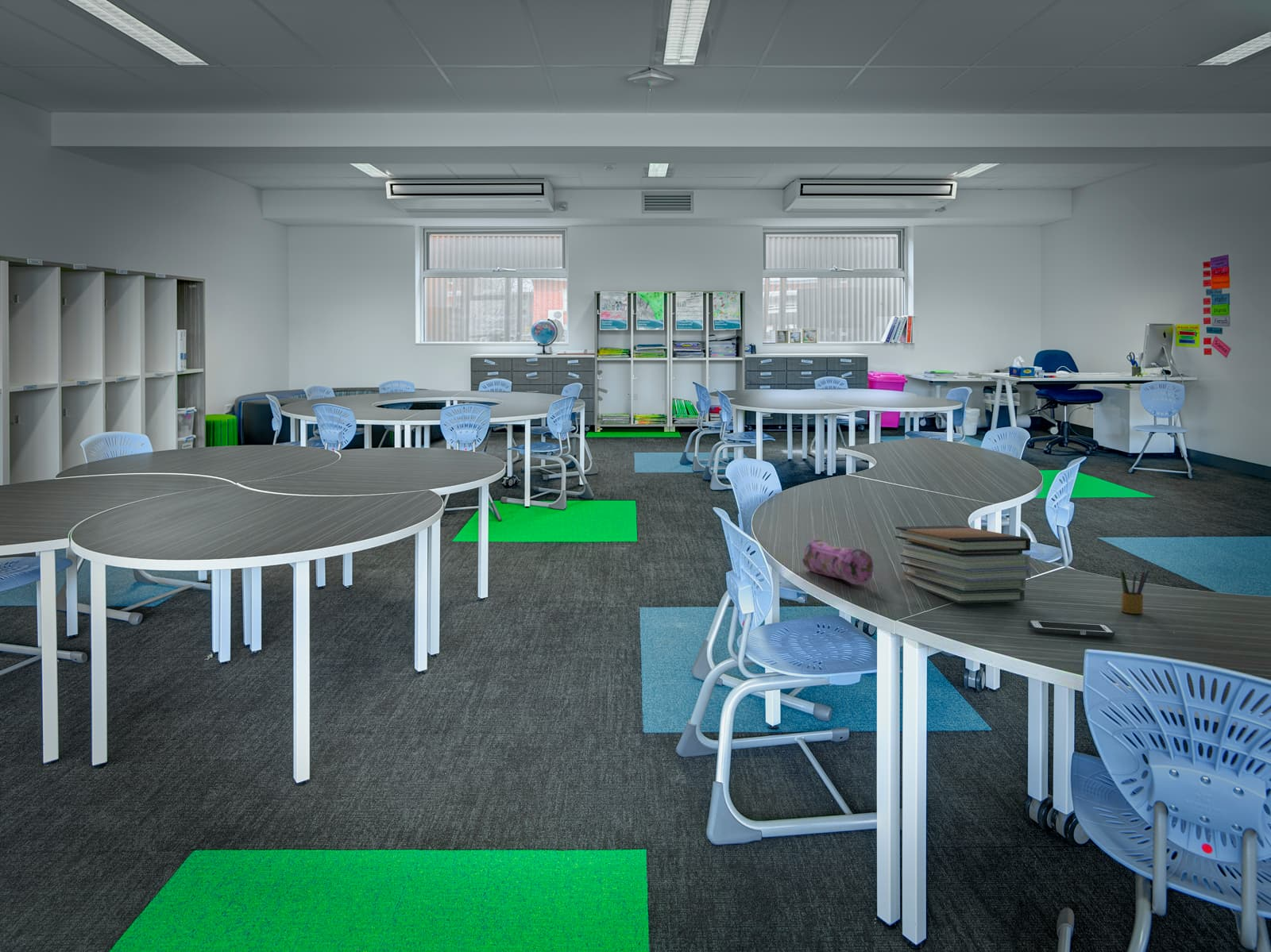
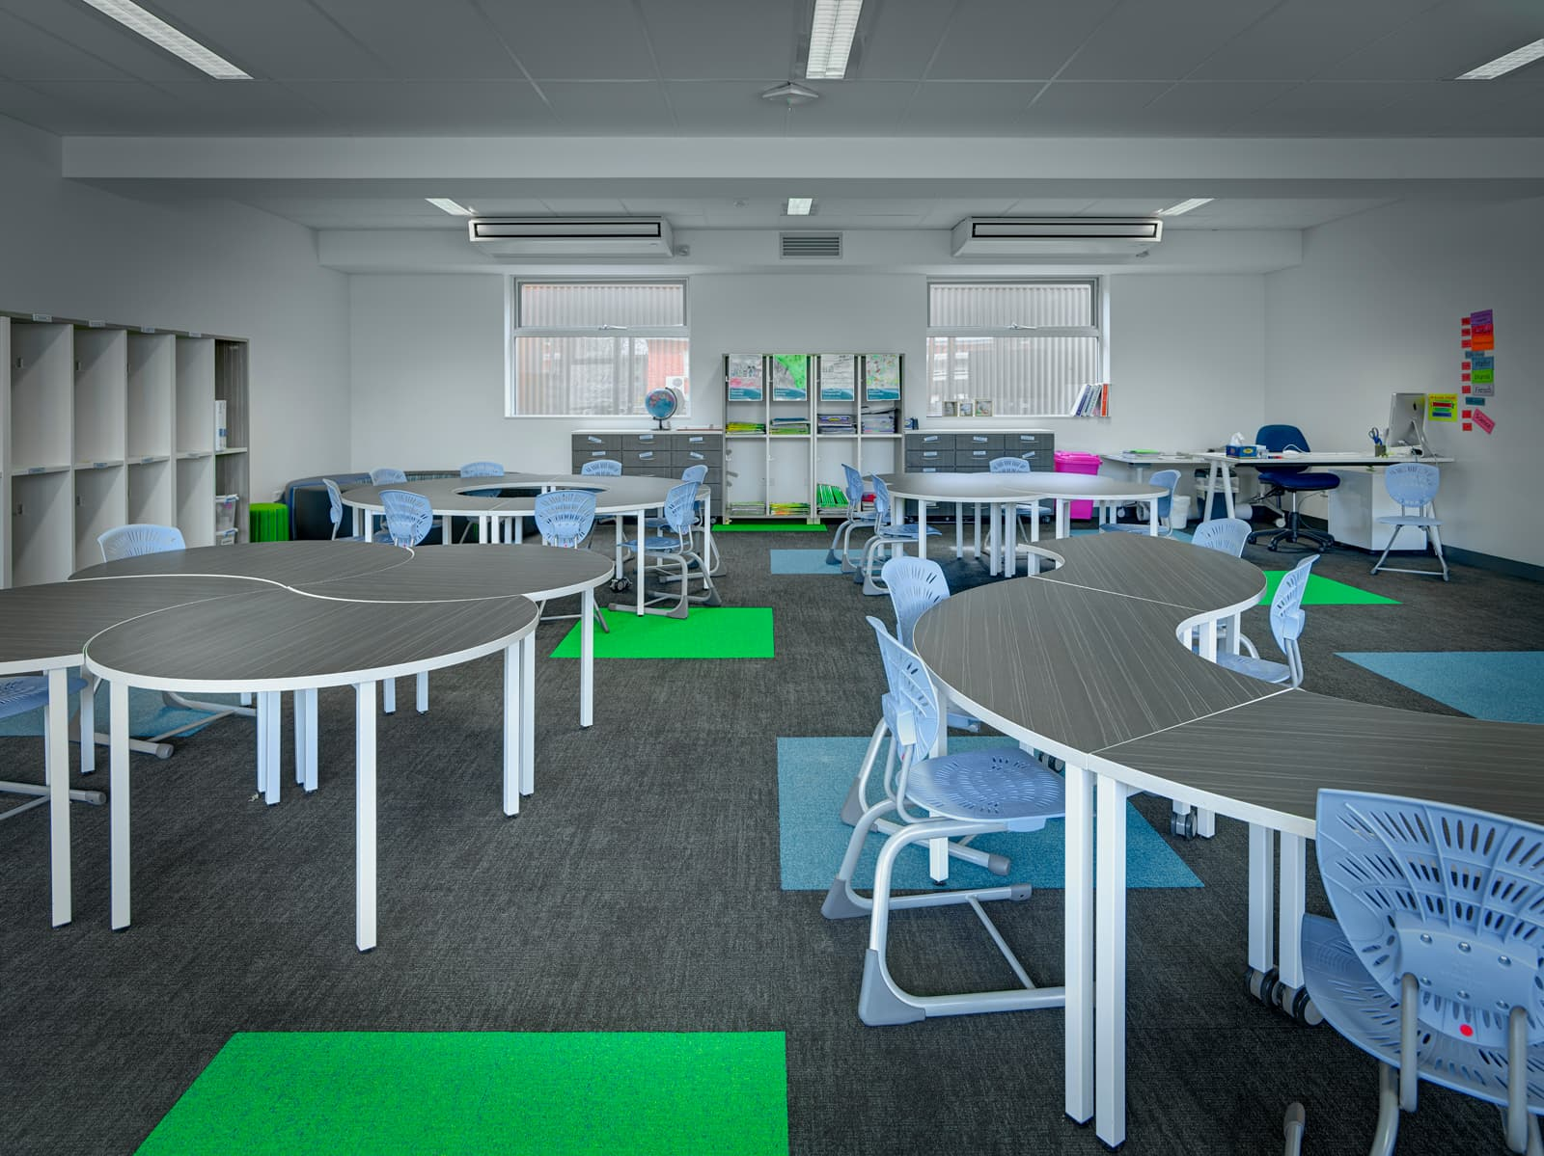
- cell phone (1070, 628)
- pencil case (836, 561)
- book stack (960, 562)
- pencil box (1132, 588)
